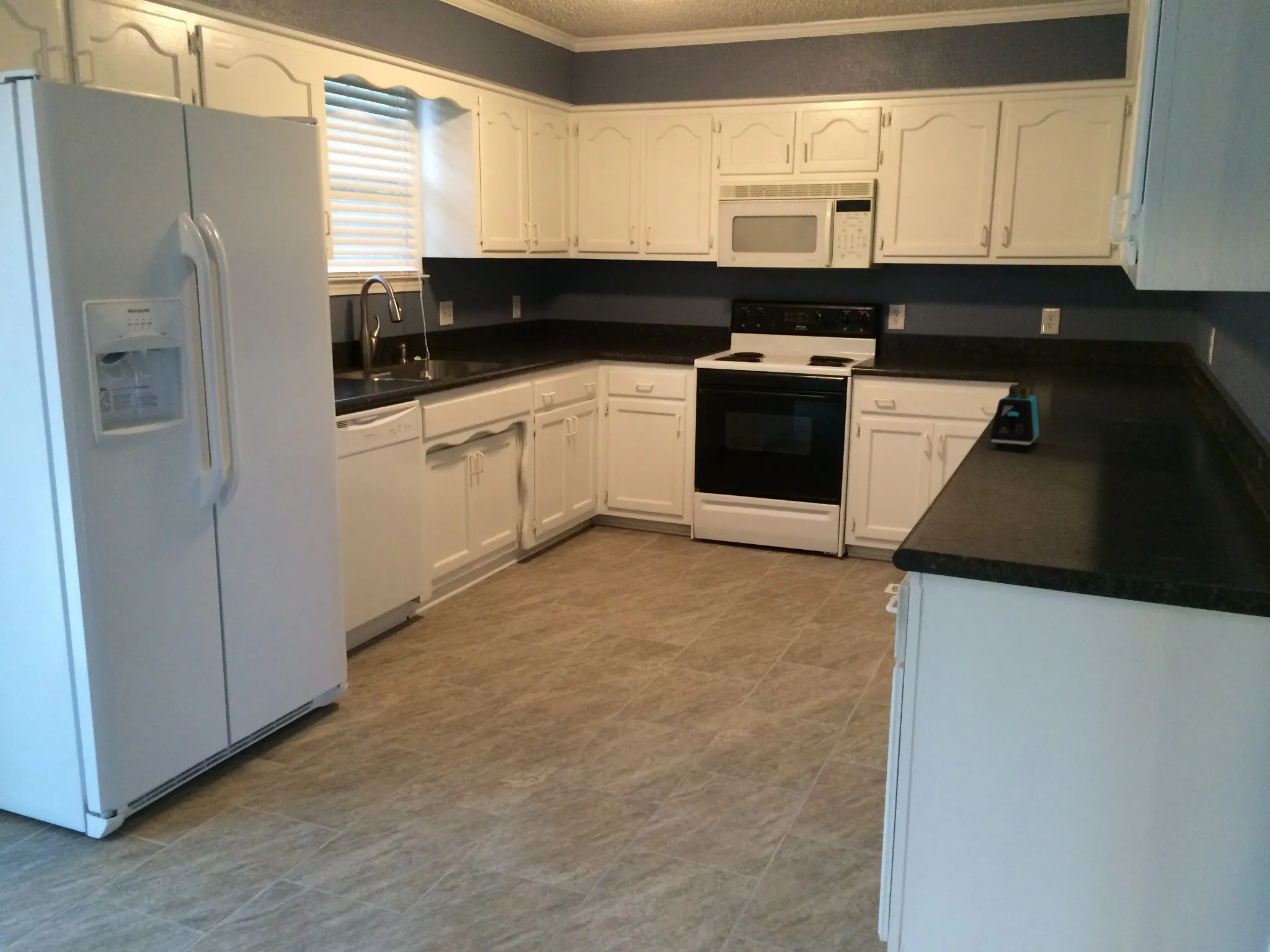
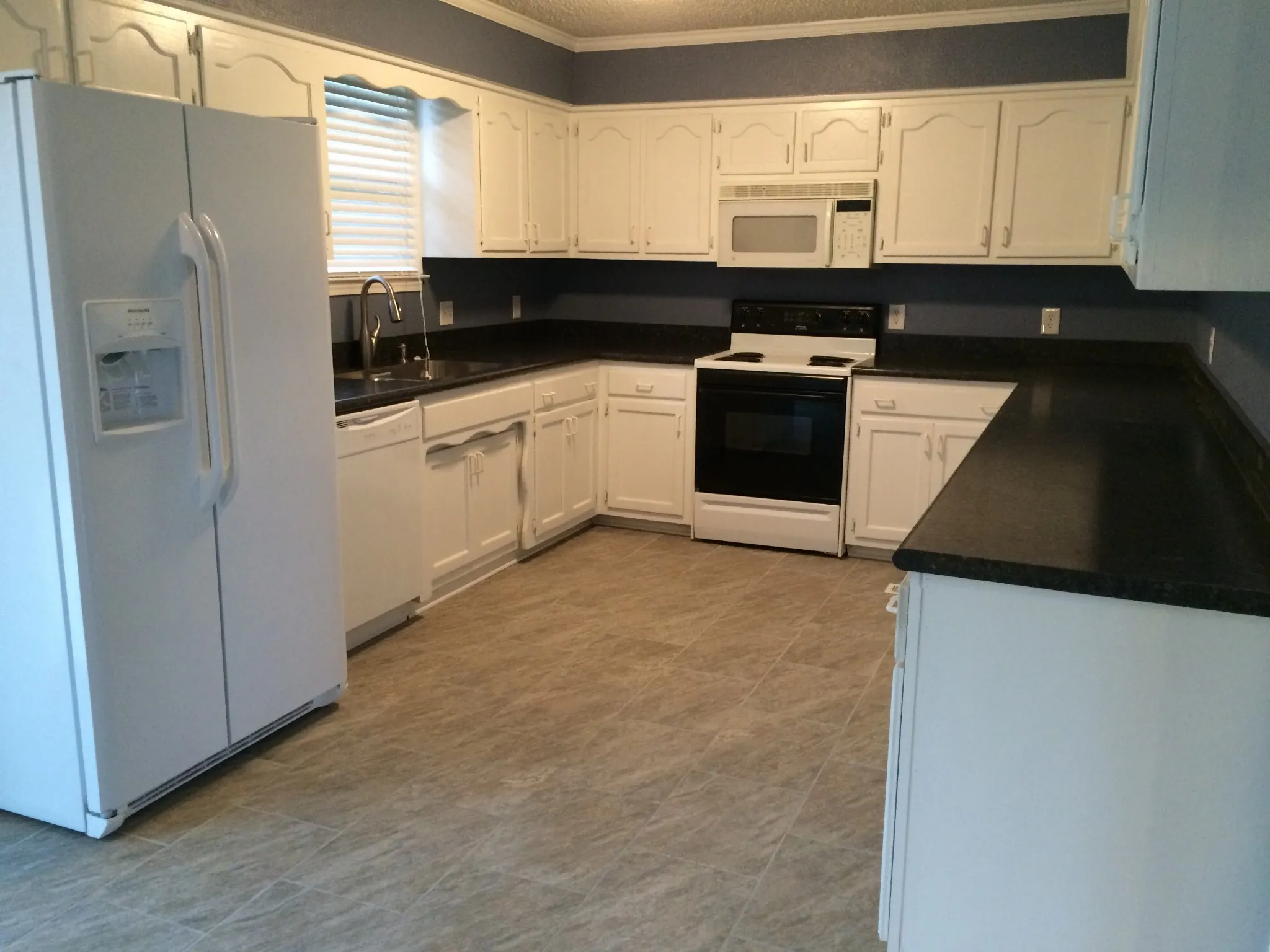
- toaster (1017, 415)
